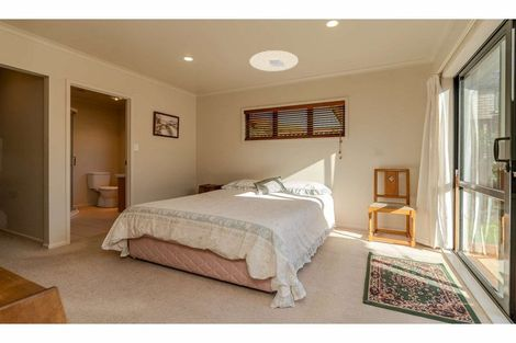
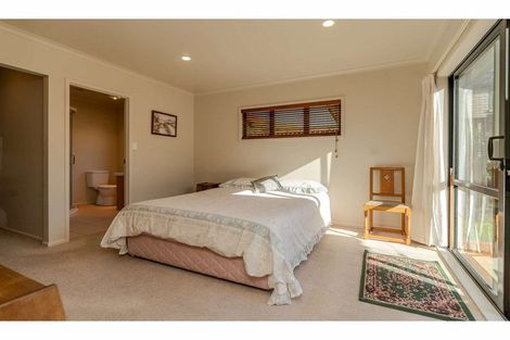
- ceiling light (273, 59)
